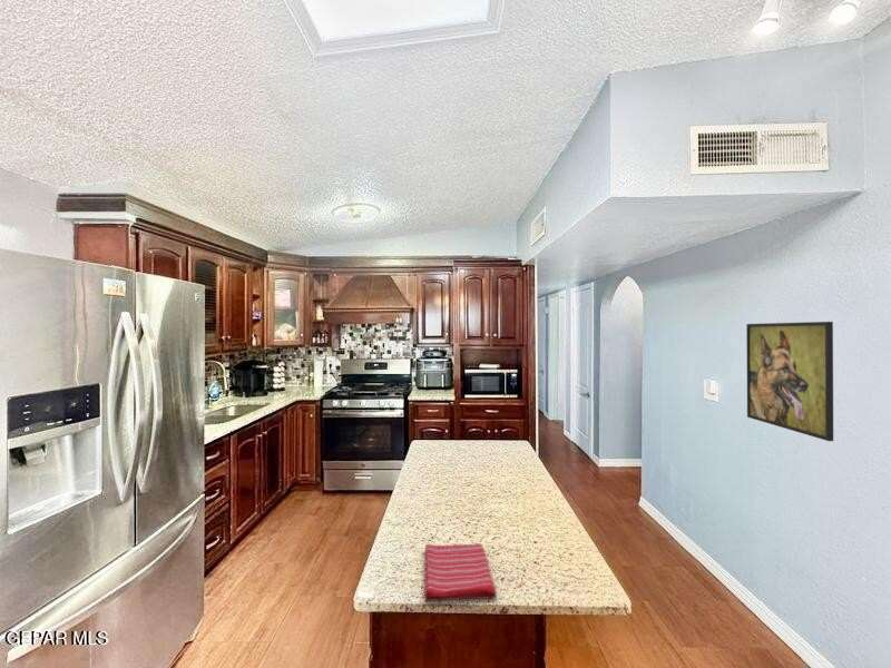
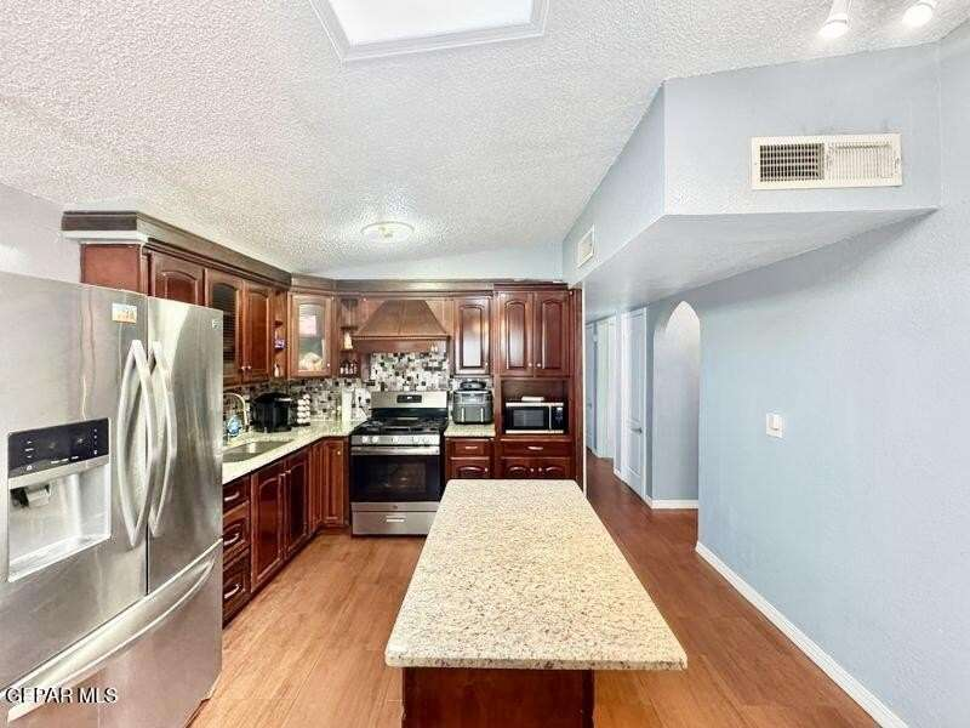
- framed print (784, 375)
- dish towel (457, 568)
